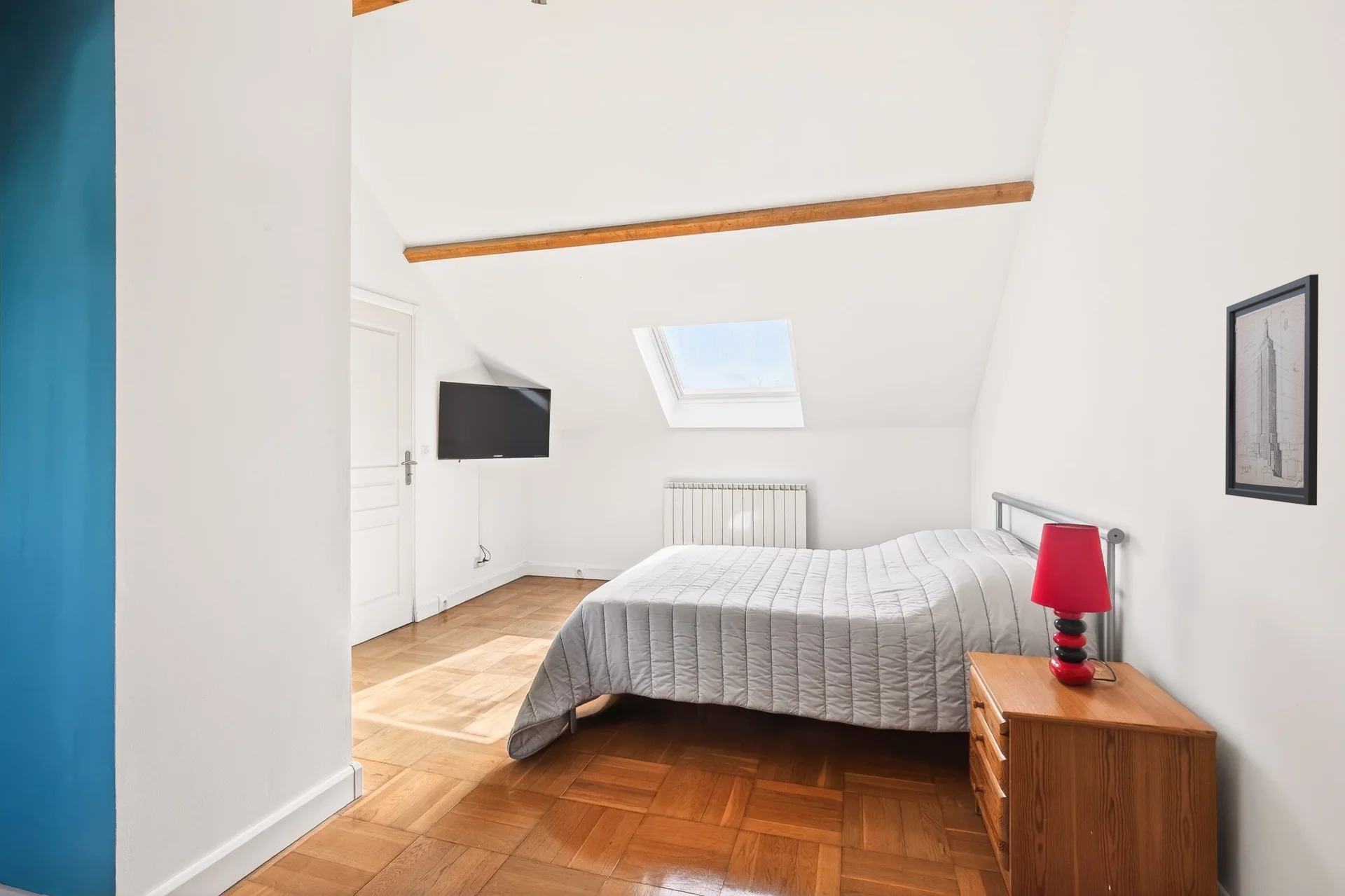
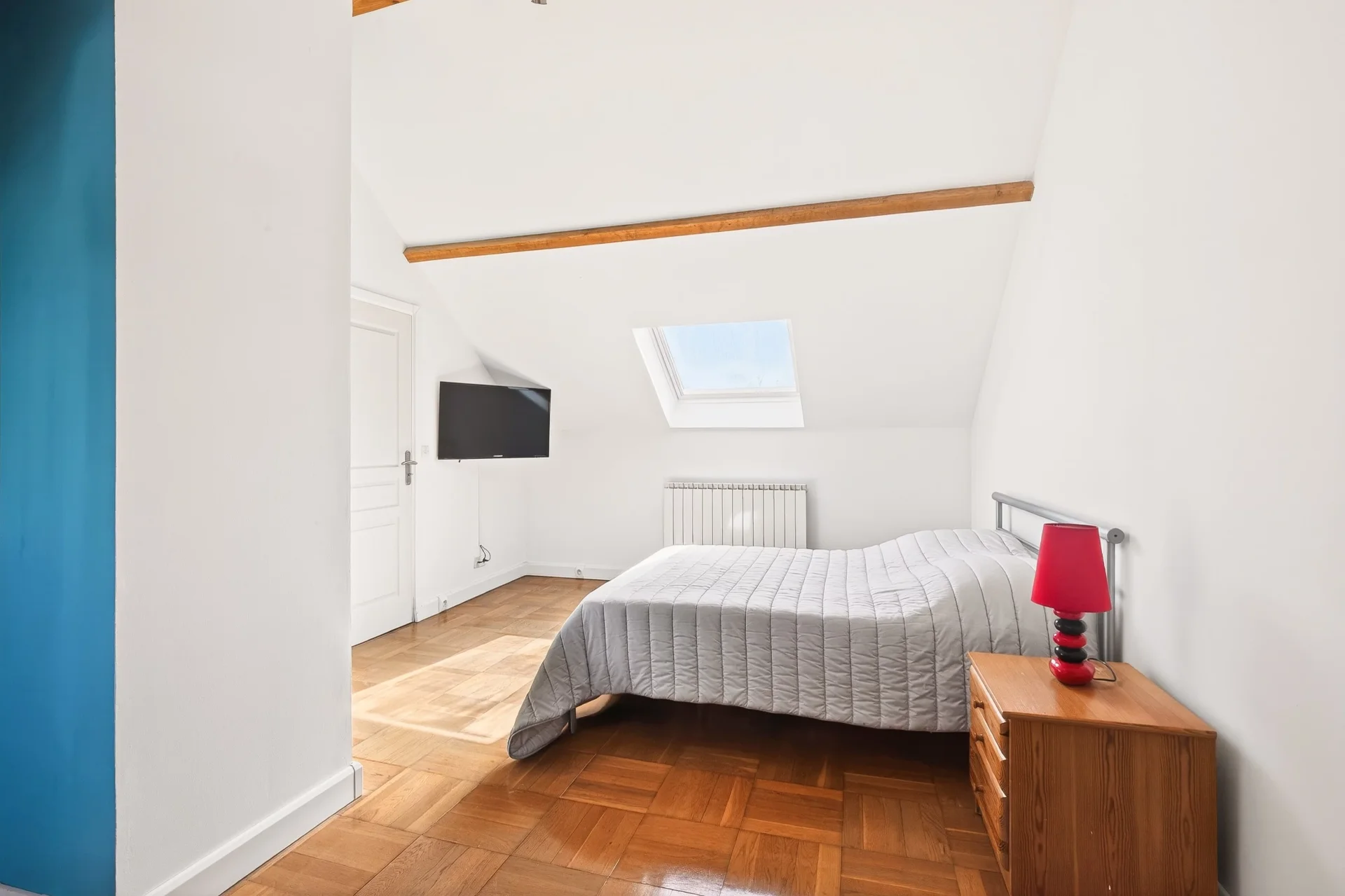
- wall art (1267, 396)
